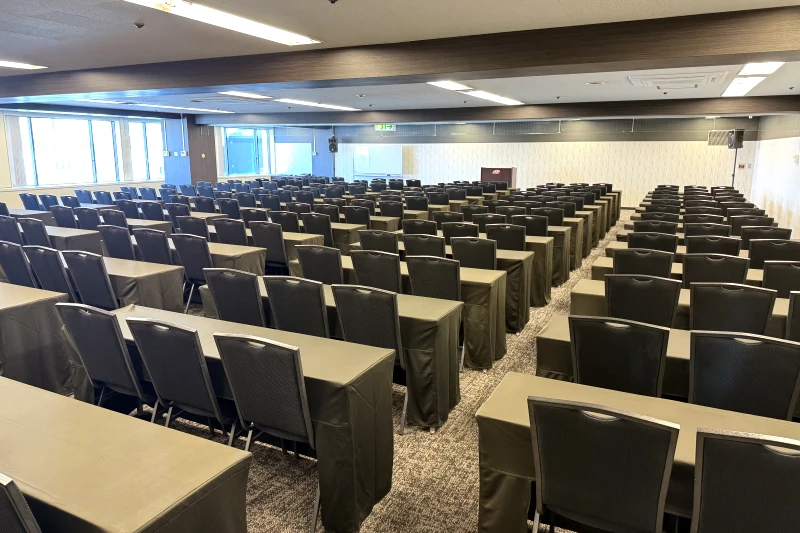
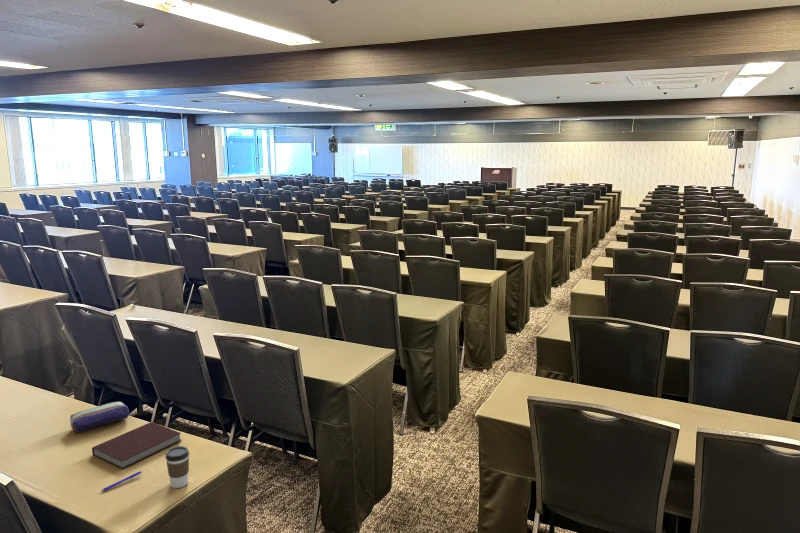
+ notebook (138, 443)
+ coffee cup (178, 467)
+ pen (121, 481)
+ pencil case (100, 416)
